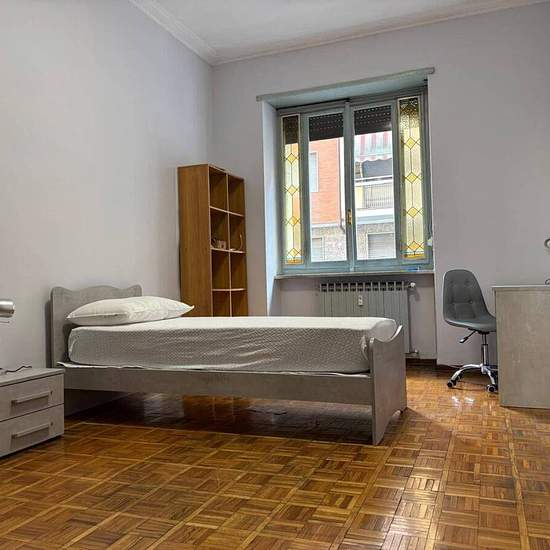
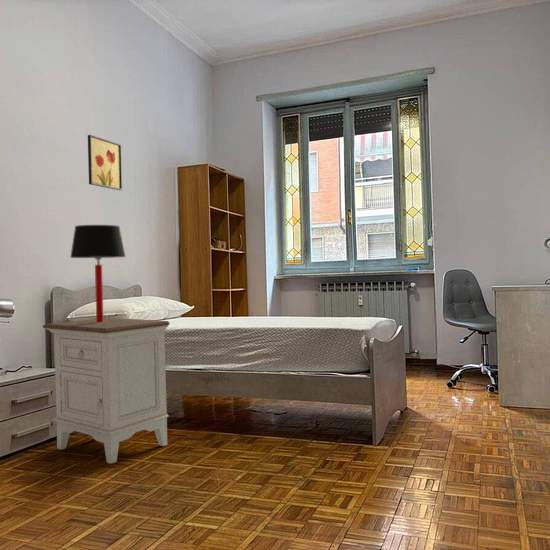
+ wall art (104, 163)
+ table lamp (98, 274)
+ nightstand (107, 385)
